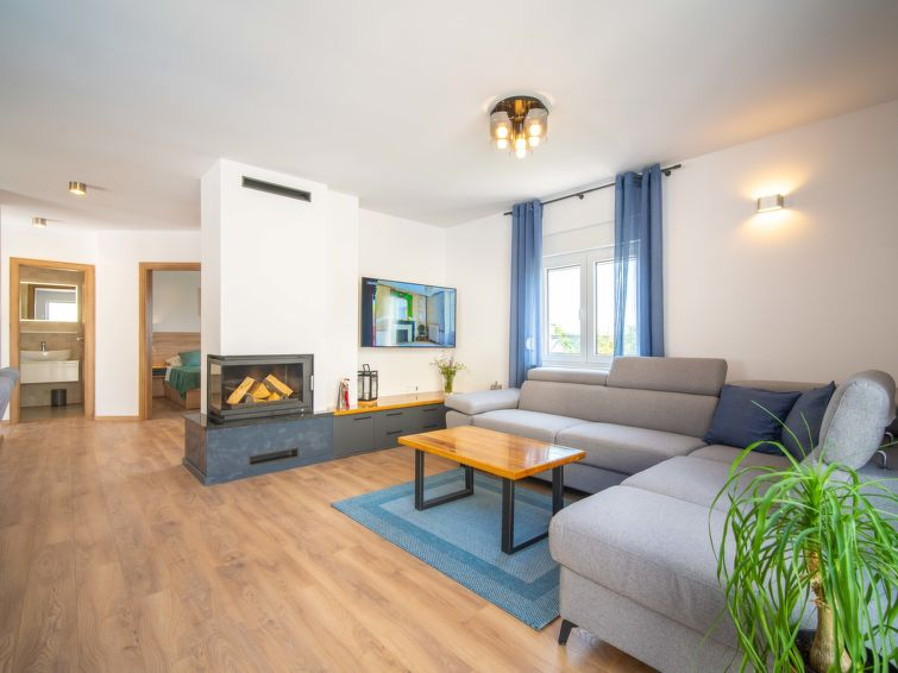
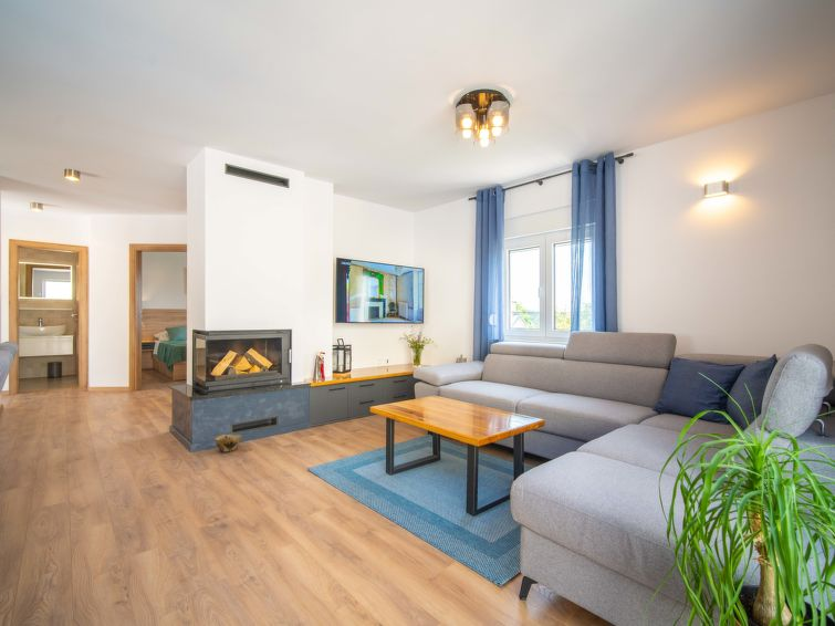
+ woven basket (228, 442)
